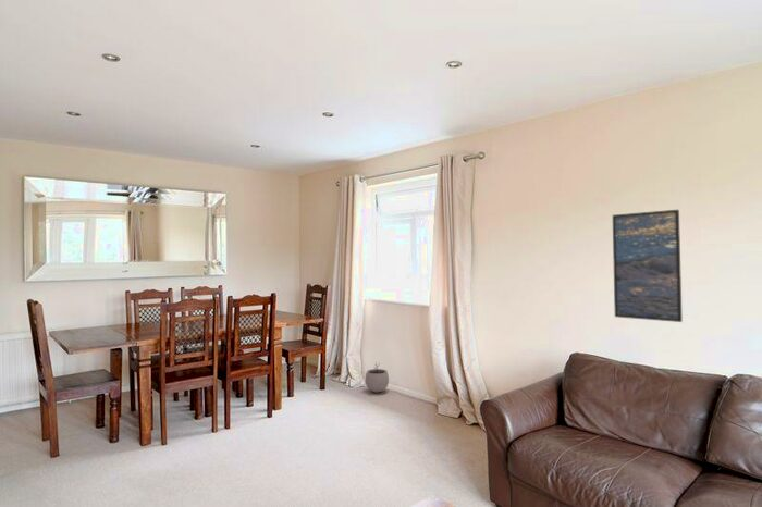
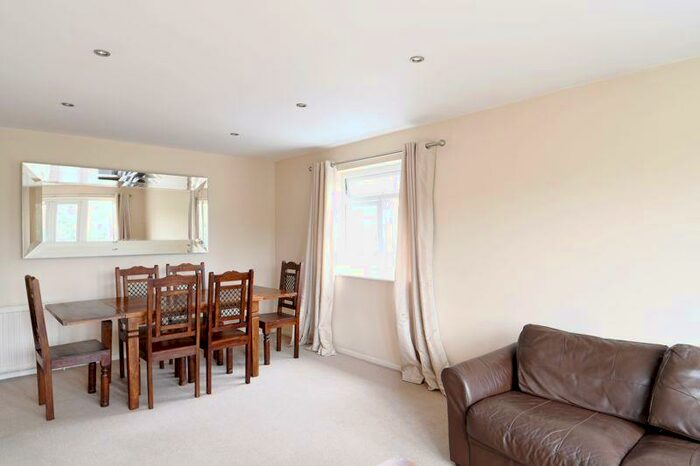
- plant pot (377, 376)
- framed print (644, 265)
